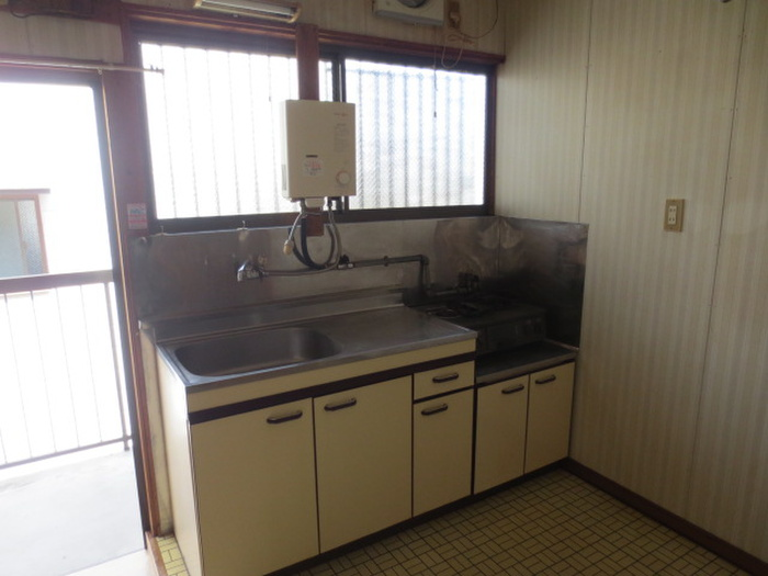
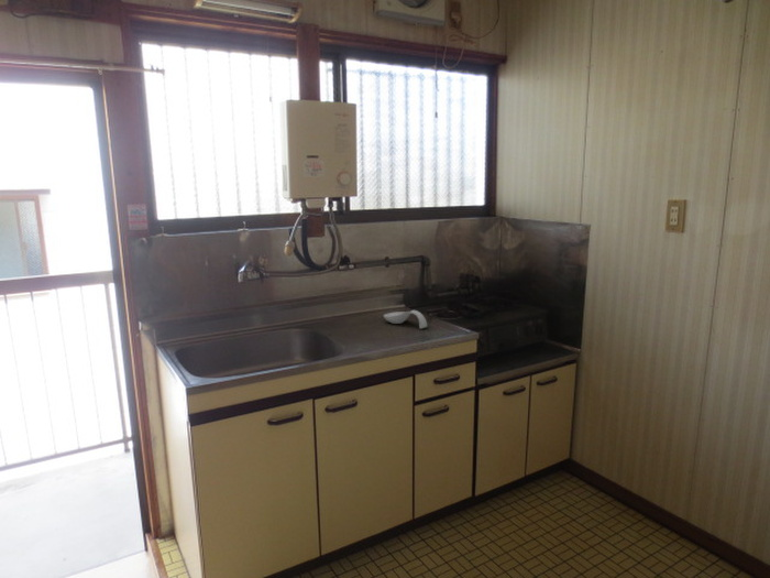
+ spoon rest (405, 316)
